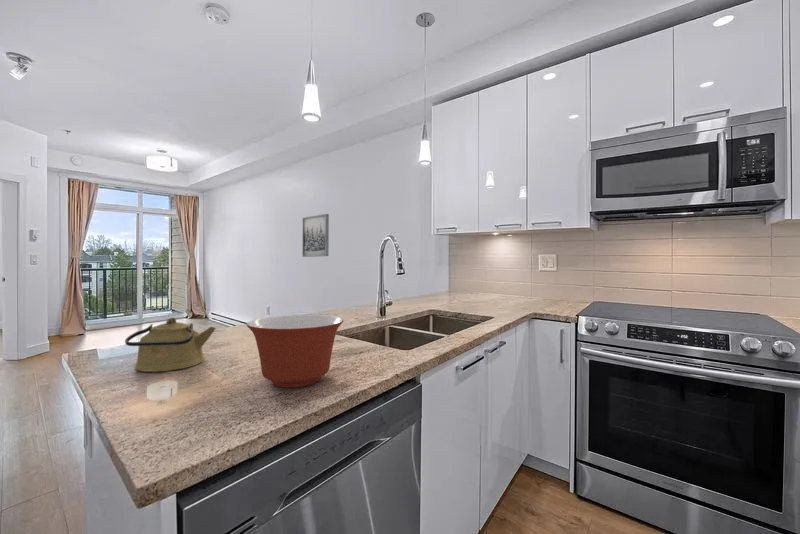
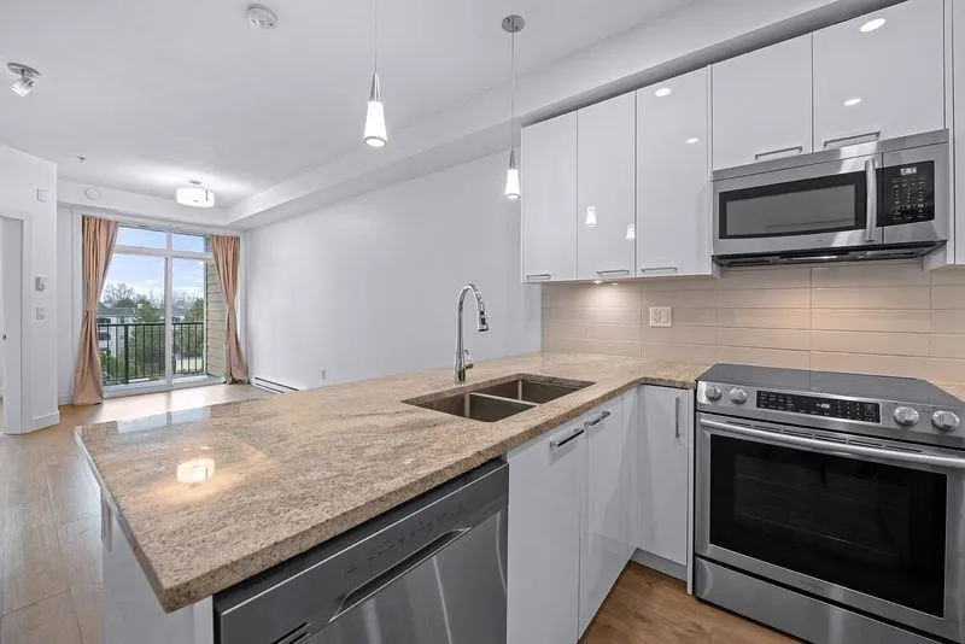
- mixing bowl (296, 350)
- kettle (177, 340)
- wall art (315, 236)
